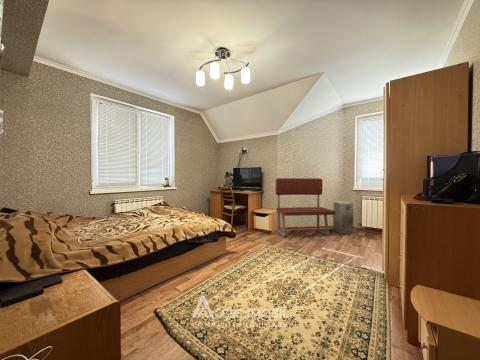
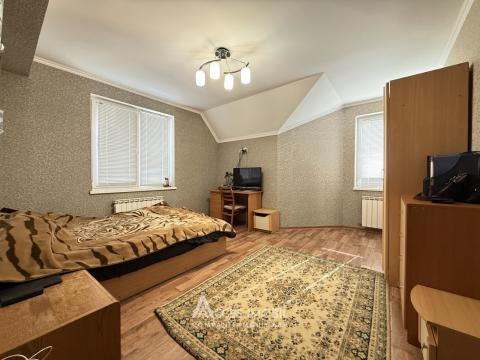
- air purifier (342, 216)
- bench (302, 207)
